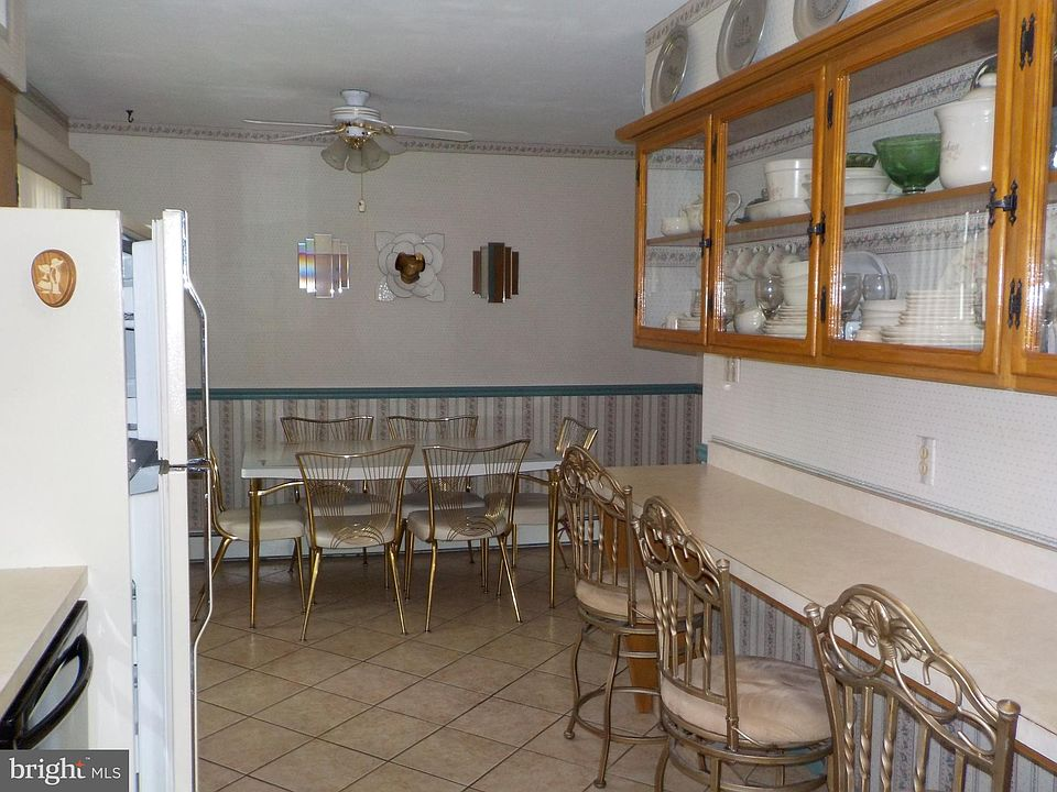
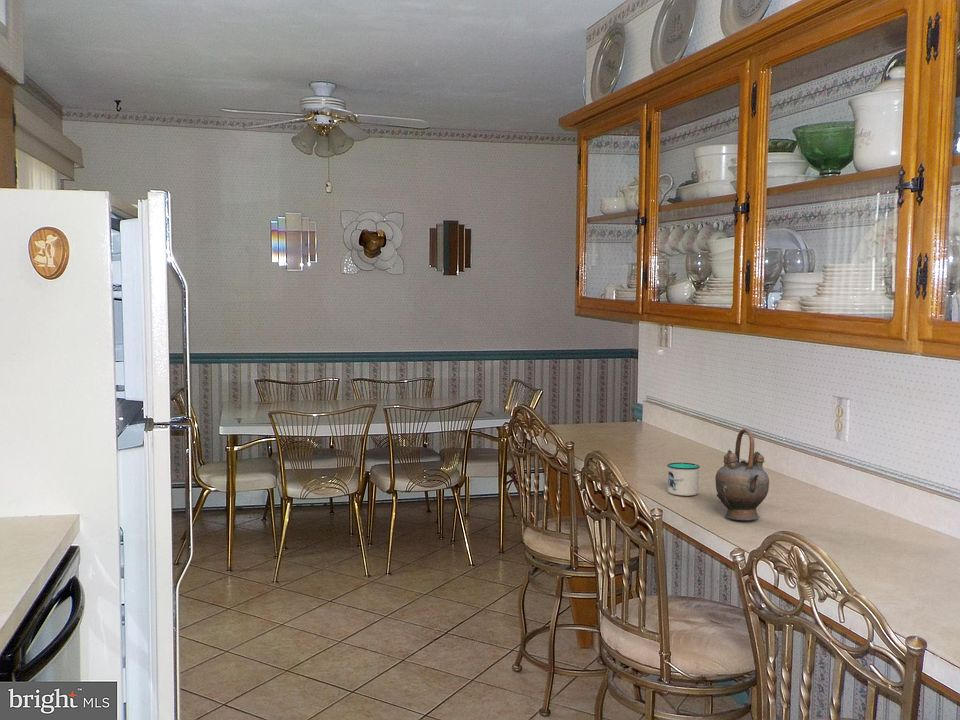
+ teapot (744, 474)
+ mug (681, 478)
